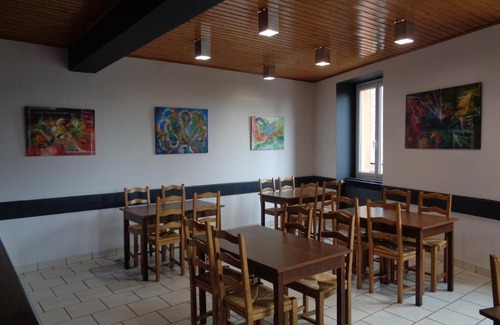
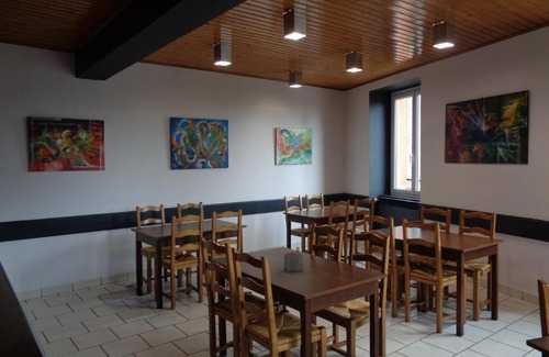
+ napkin holder (293, 258)
